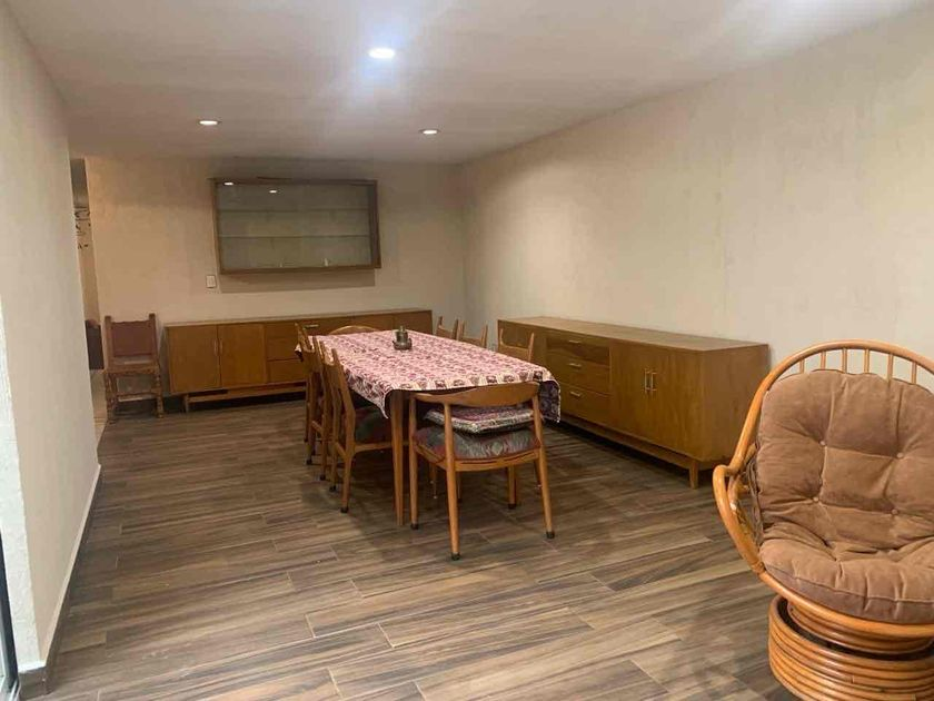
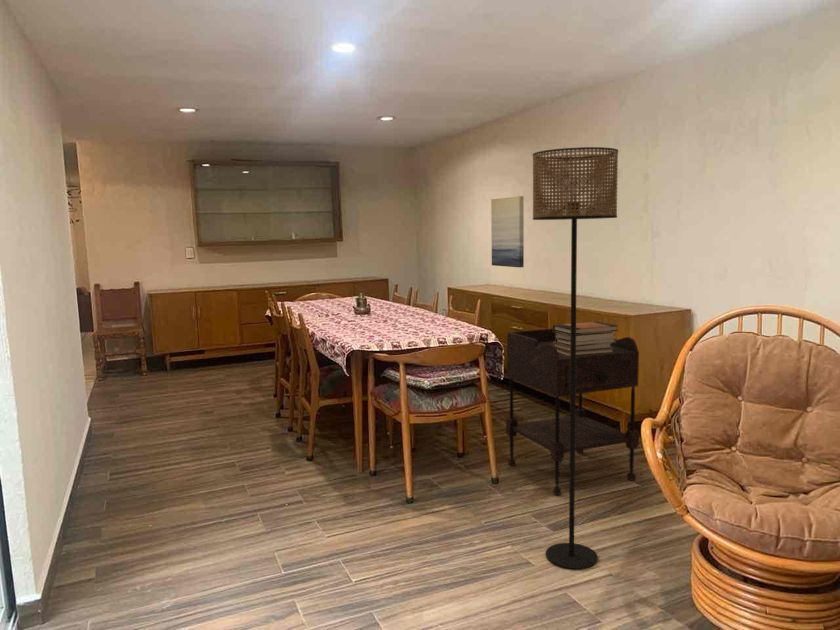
+ book stack (584, 338)
+ floor lamp (573, 362)
+ wall art (506, 232)
+ side table (576, 409)
